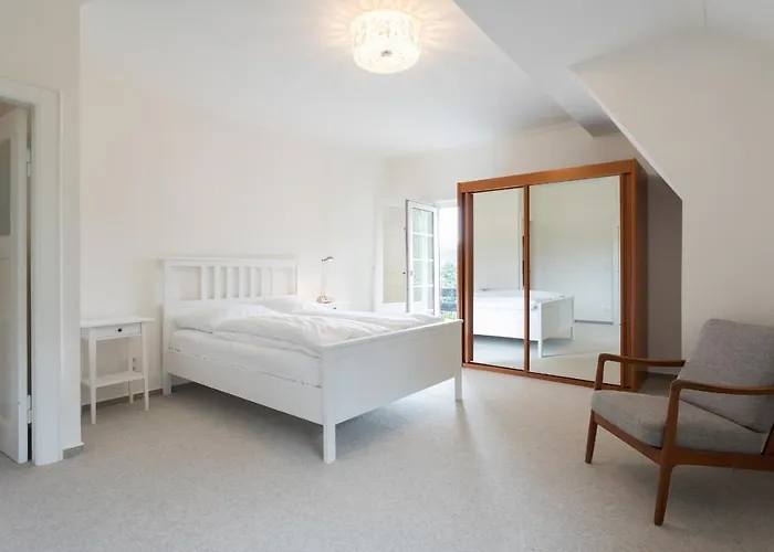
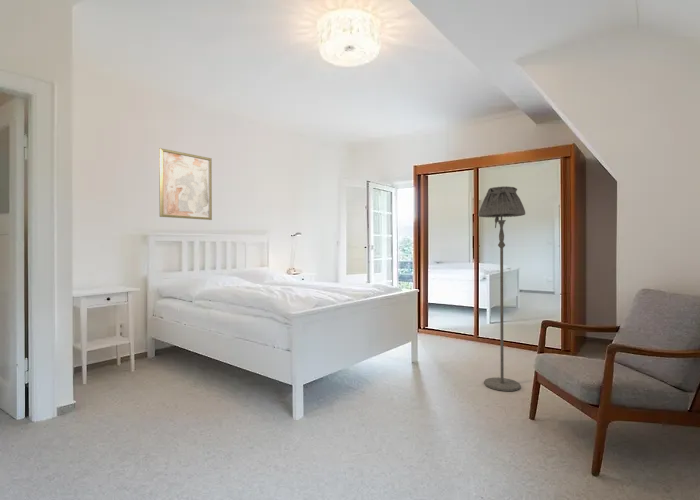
+ floor lamp (501, 286)
+ wall art (187, 185)
